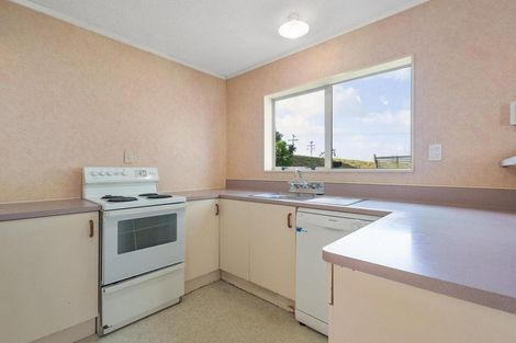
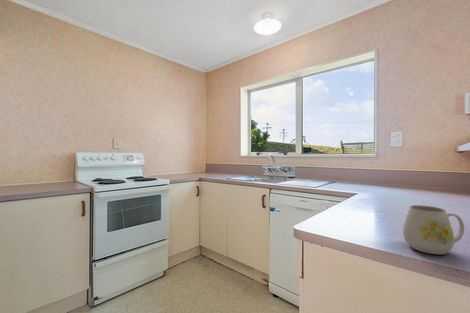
+ mug (433, 228)
